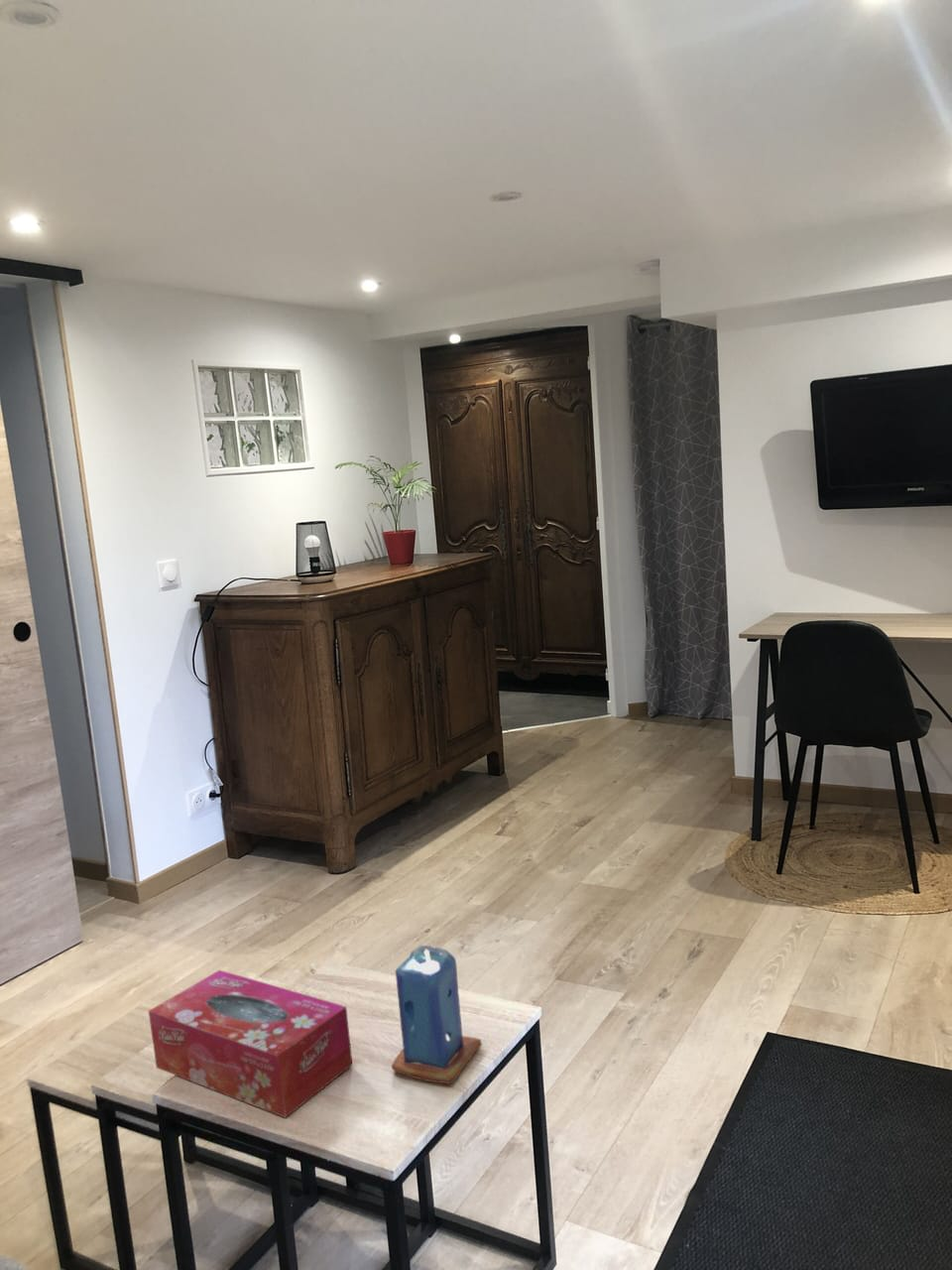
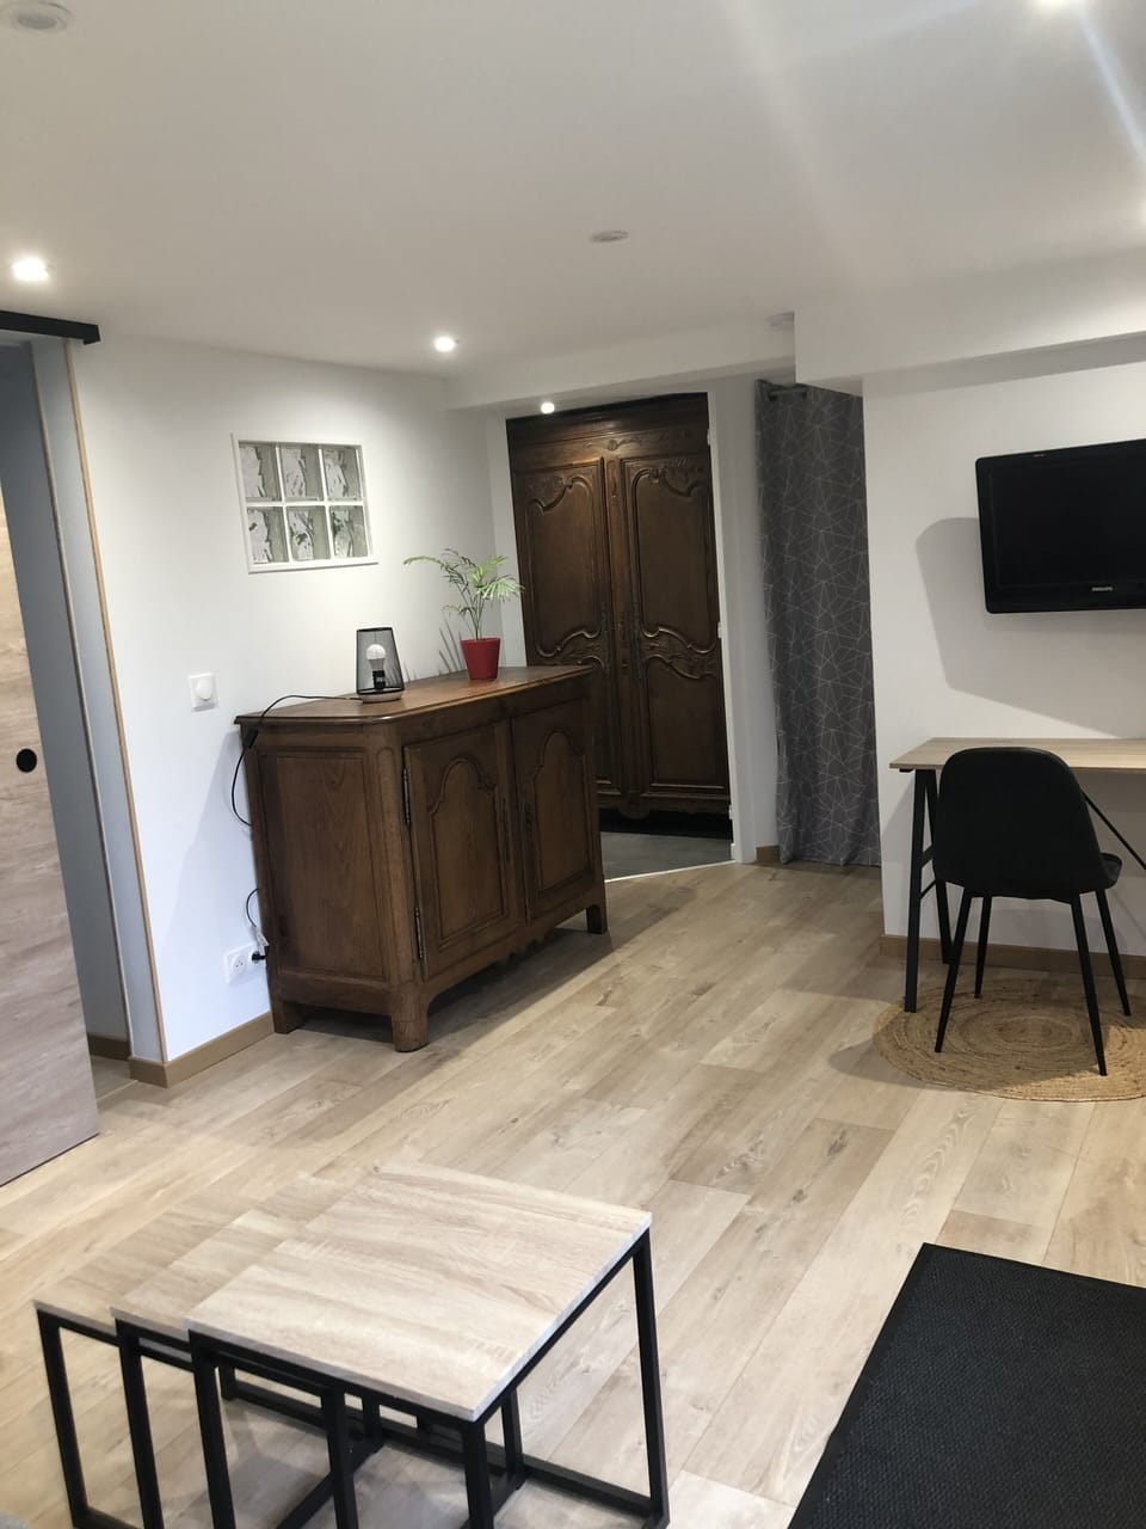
- tissue box (249, 1037)
- candle (431, 1001)
